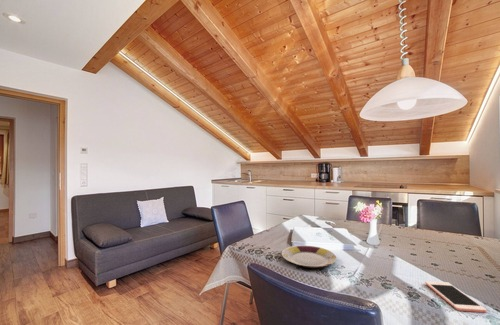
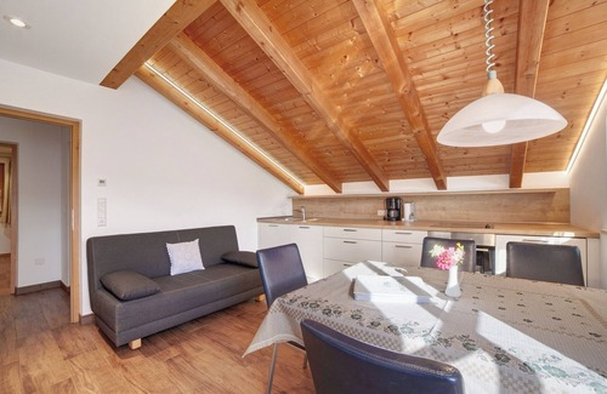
- cell phone (452, 294)
- plate (308, 256)
